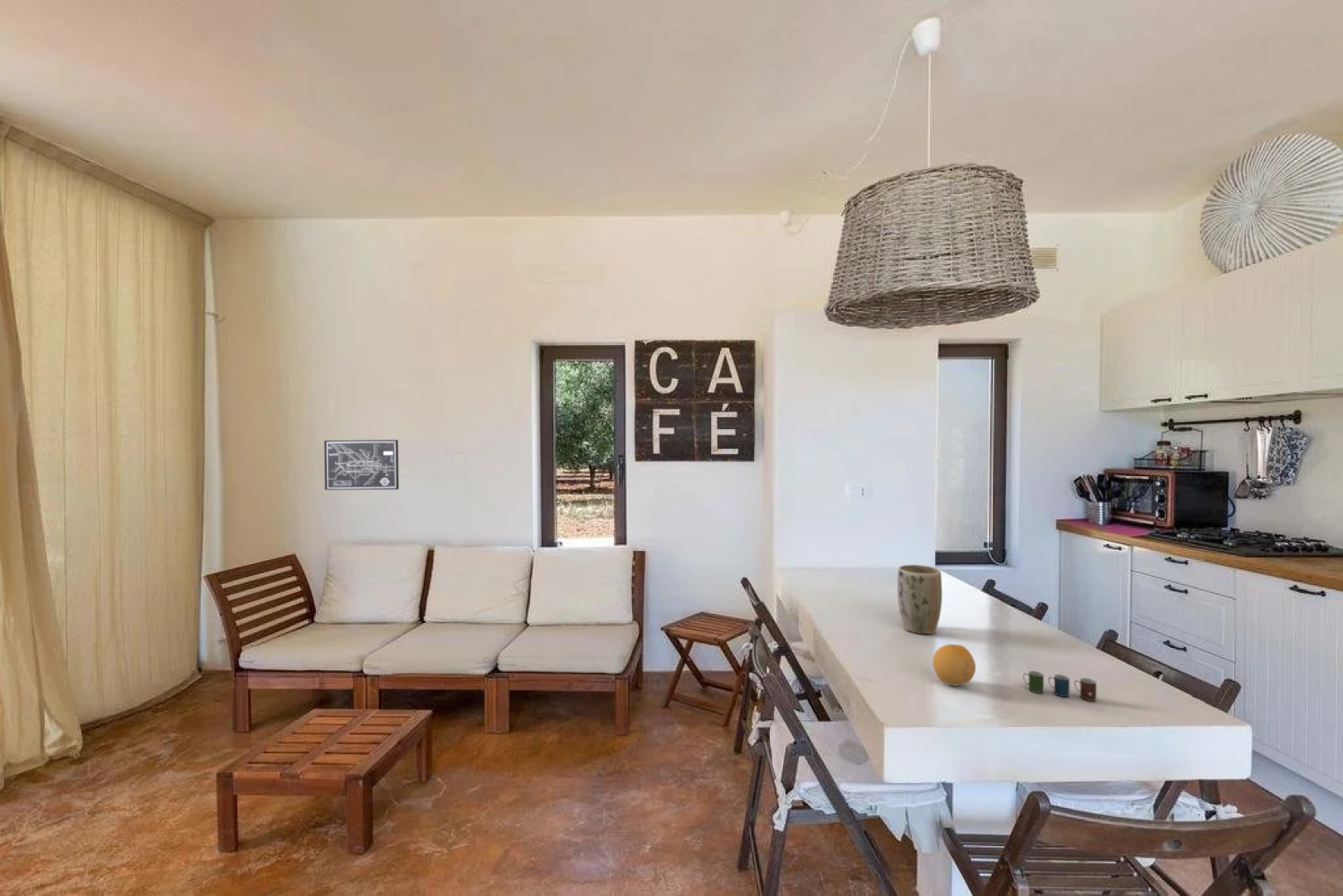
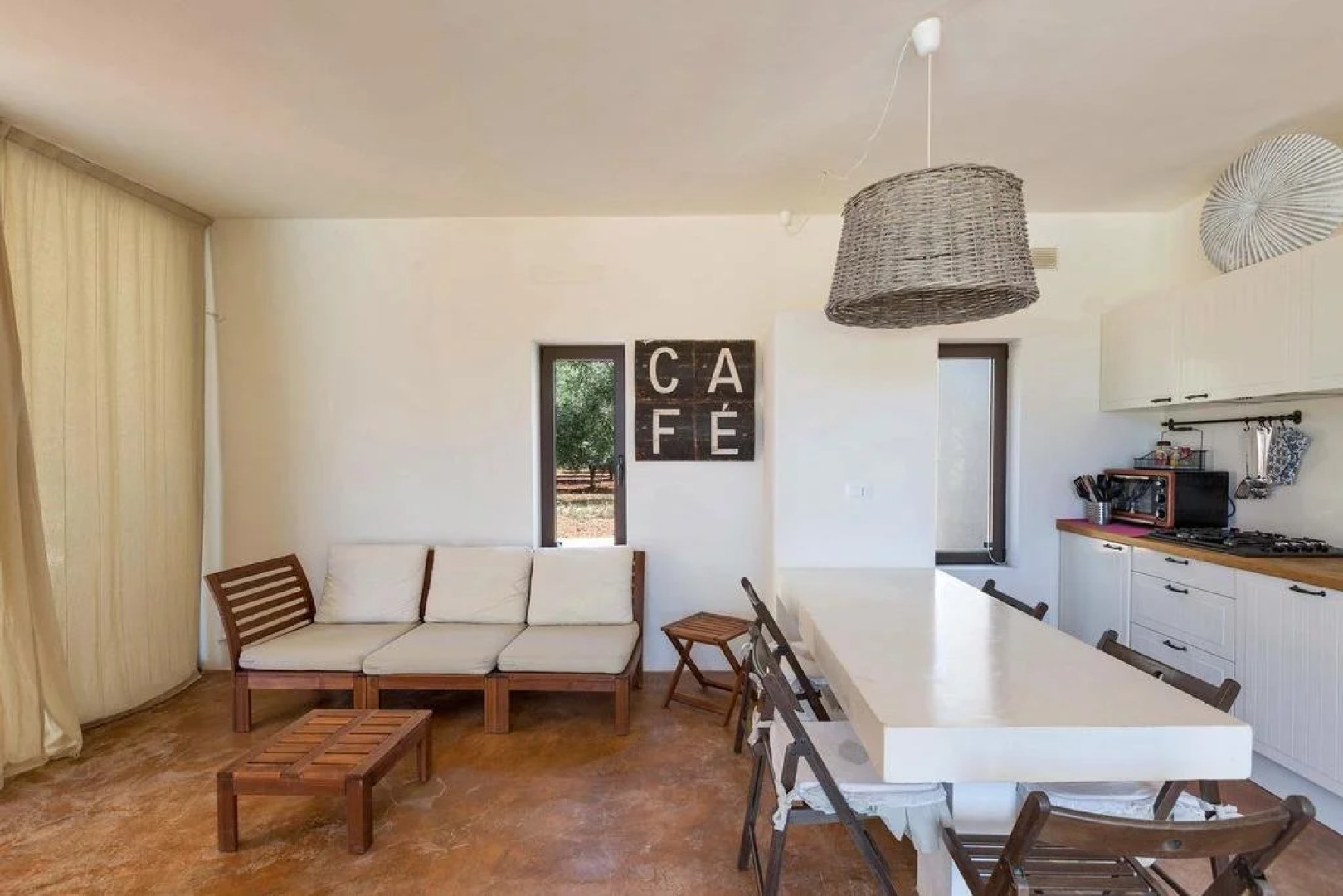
- cup (1058, 679)
- plant pot (919, 599)
- wall art (361, 465)
- fruit (953, 664)
